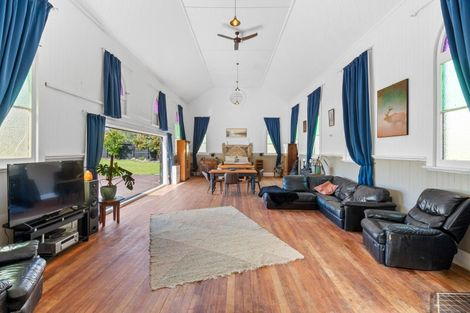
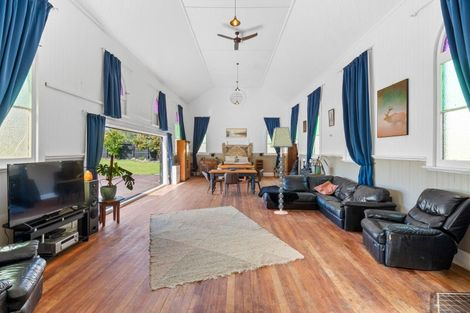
+ floor lamp (281, 170)
